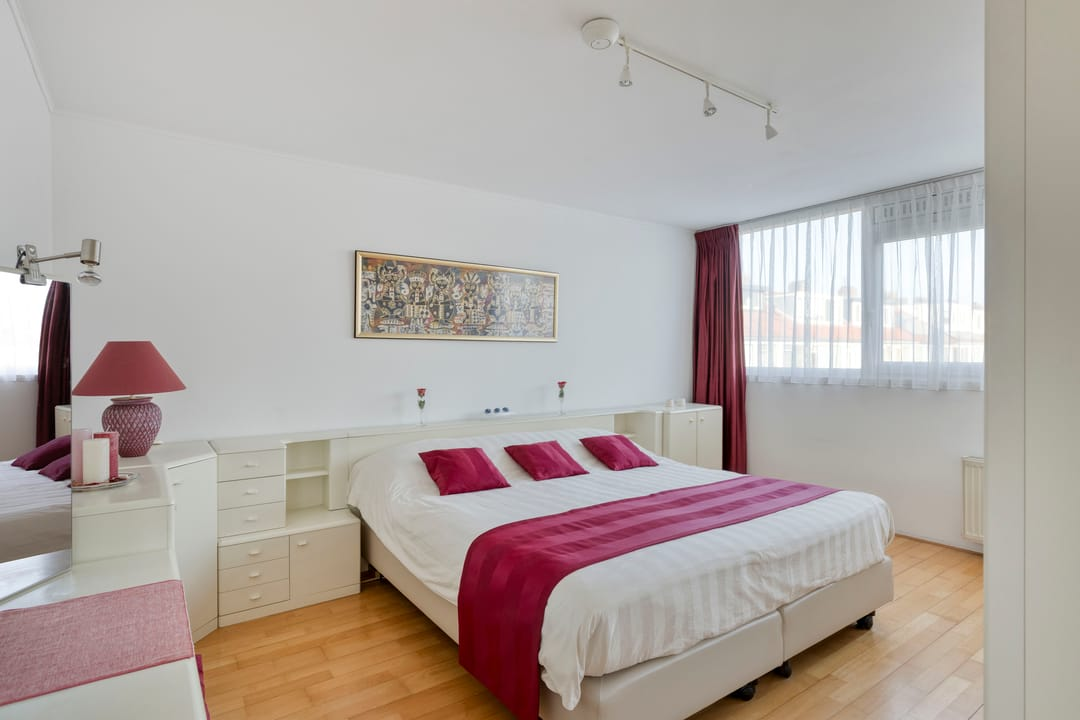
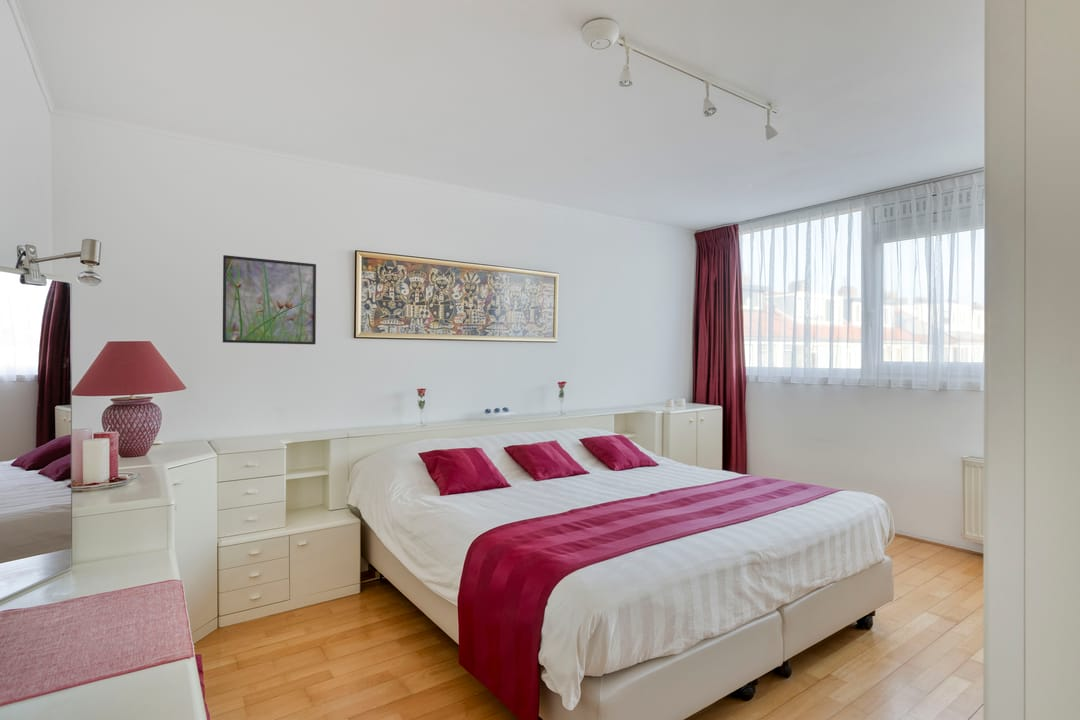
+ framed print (271, 301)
